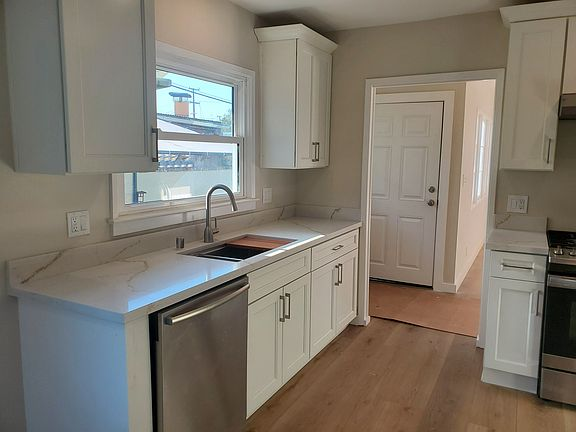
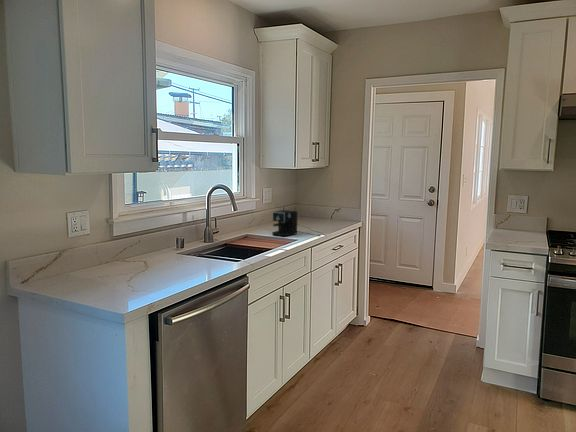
+ coffee maker (295, 223)
